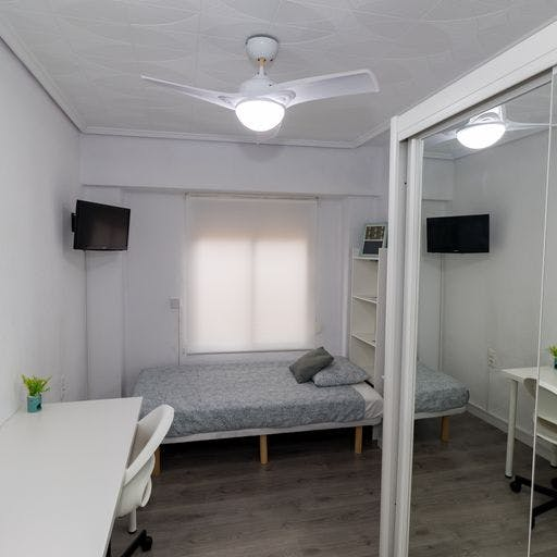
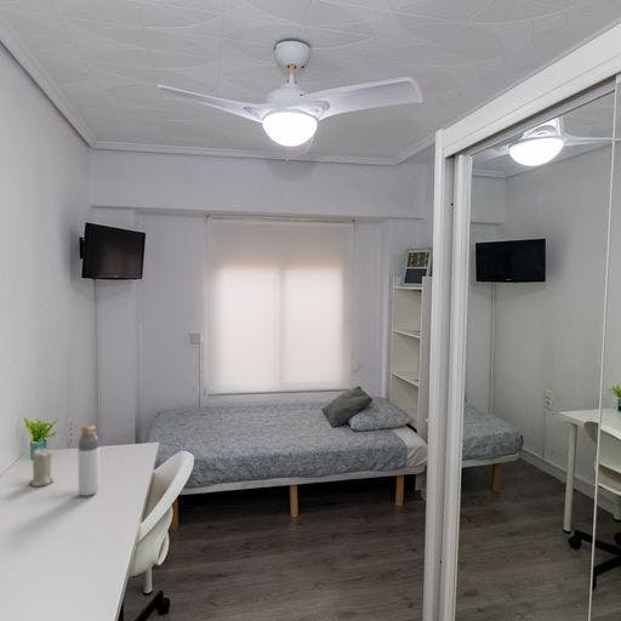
+ bottle (89, 460)
+ candle (41, 465)
